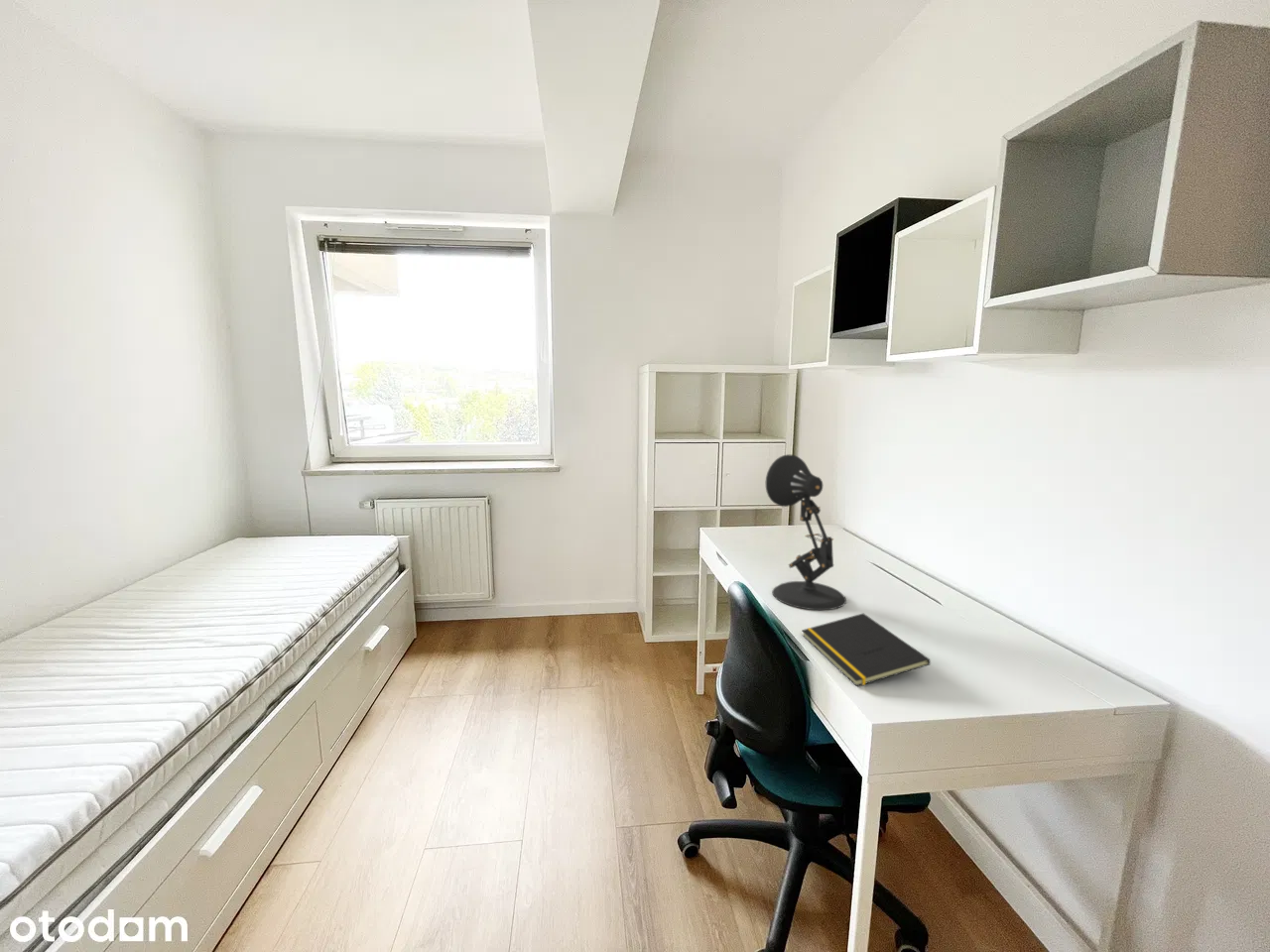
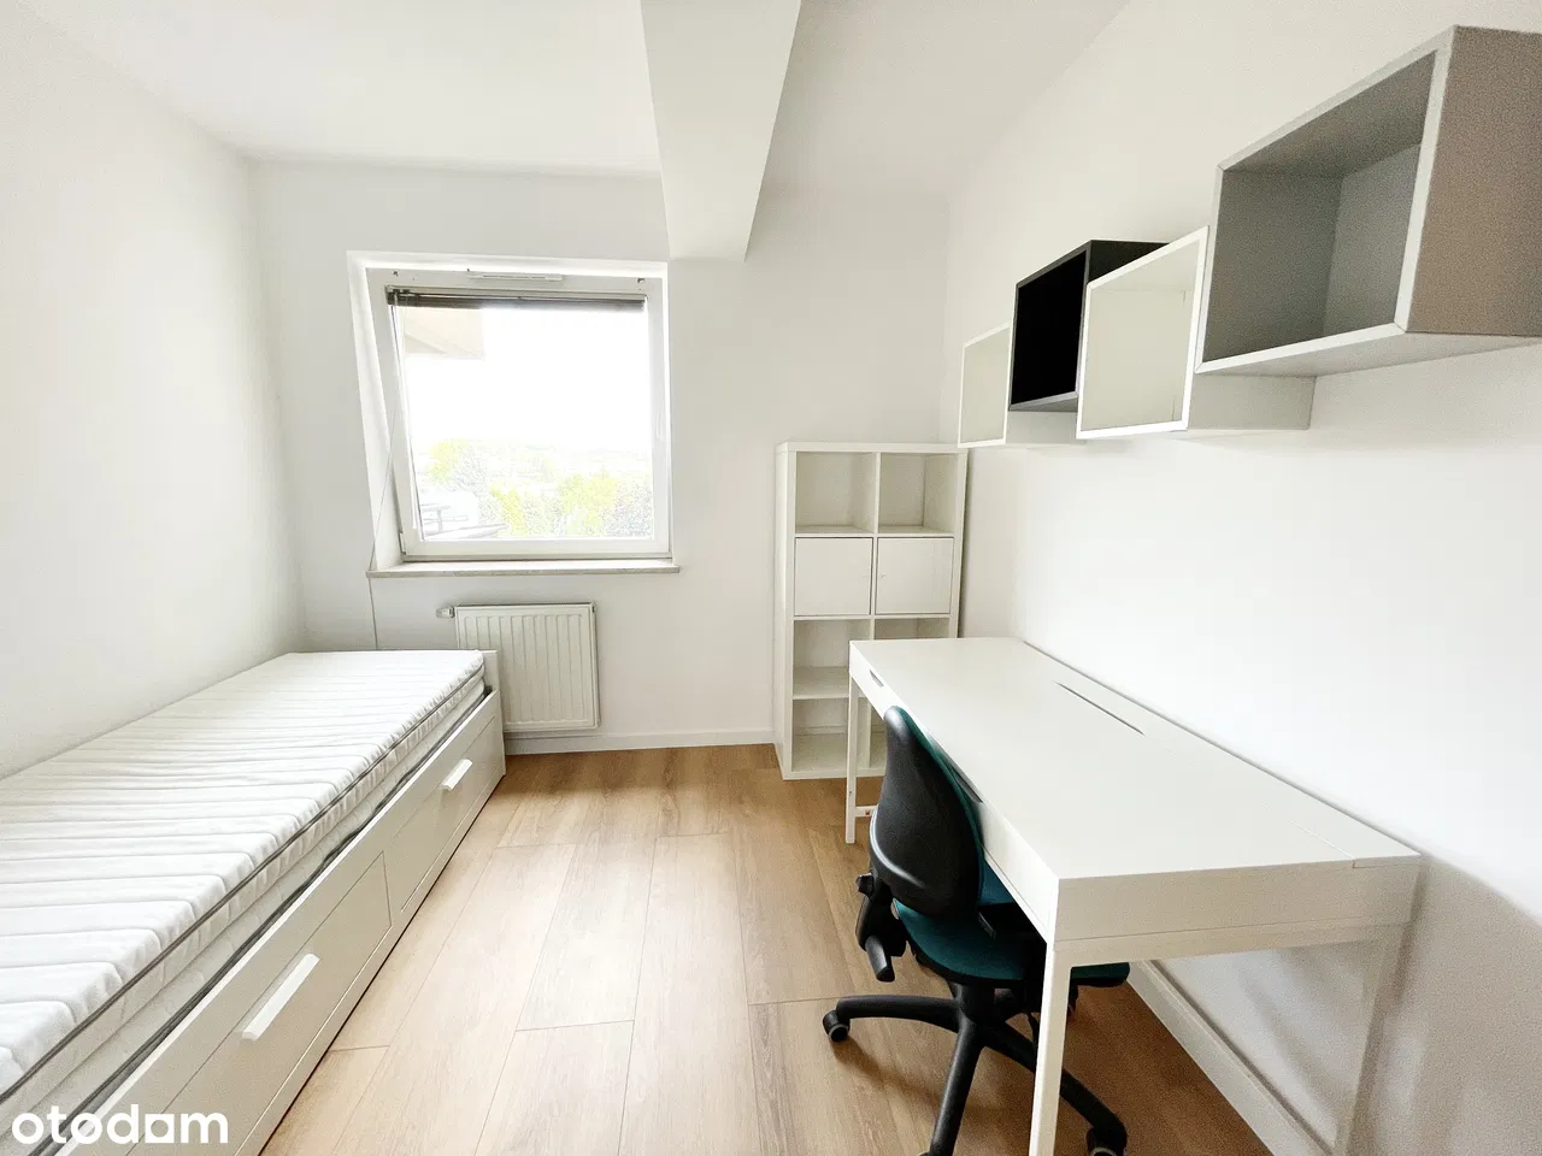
- notepad (860, 646)
- desk lamp (810, 528)
